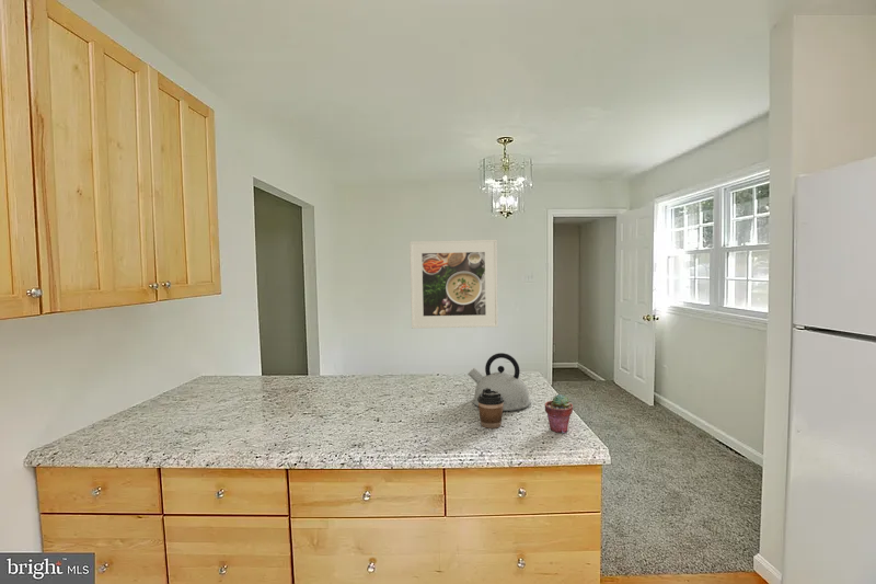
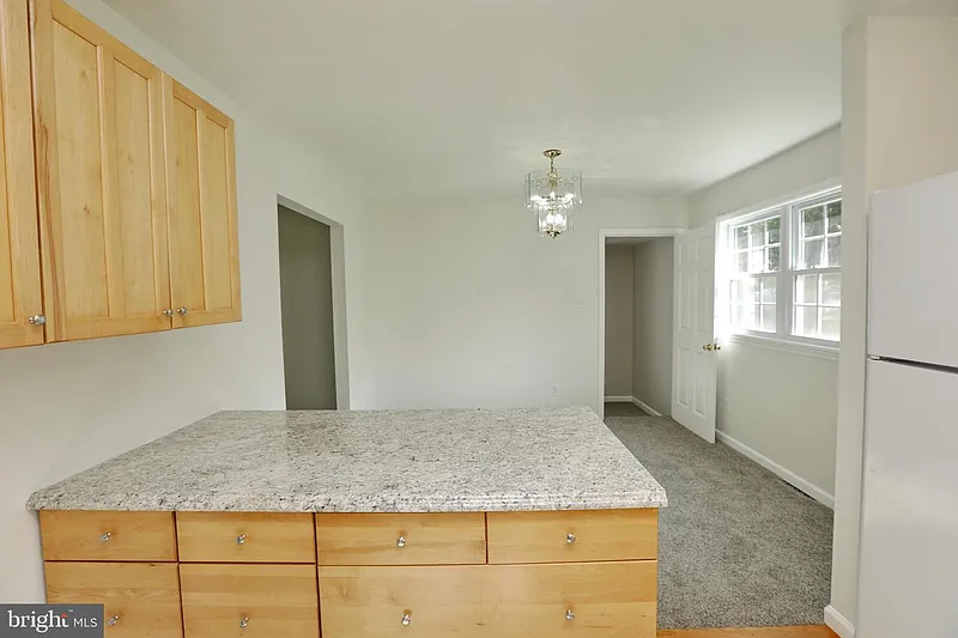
- coffee cup (491, 408)
- kettle (498, 377)
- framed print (453, 284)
- potted succulent (558, 411)
